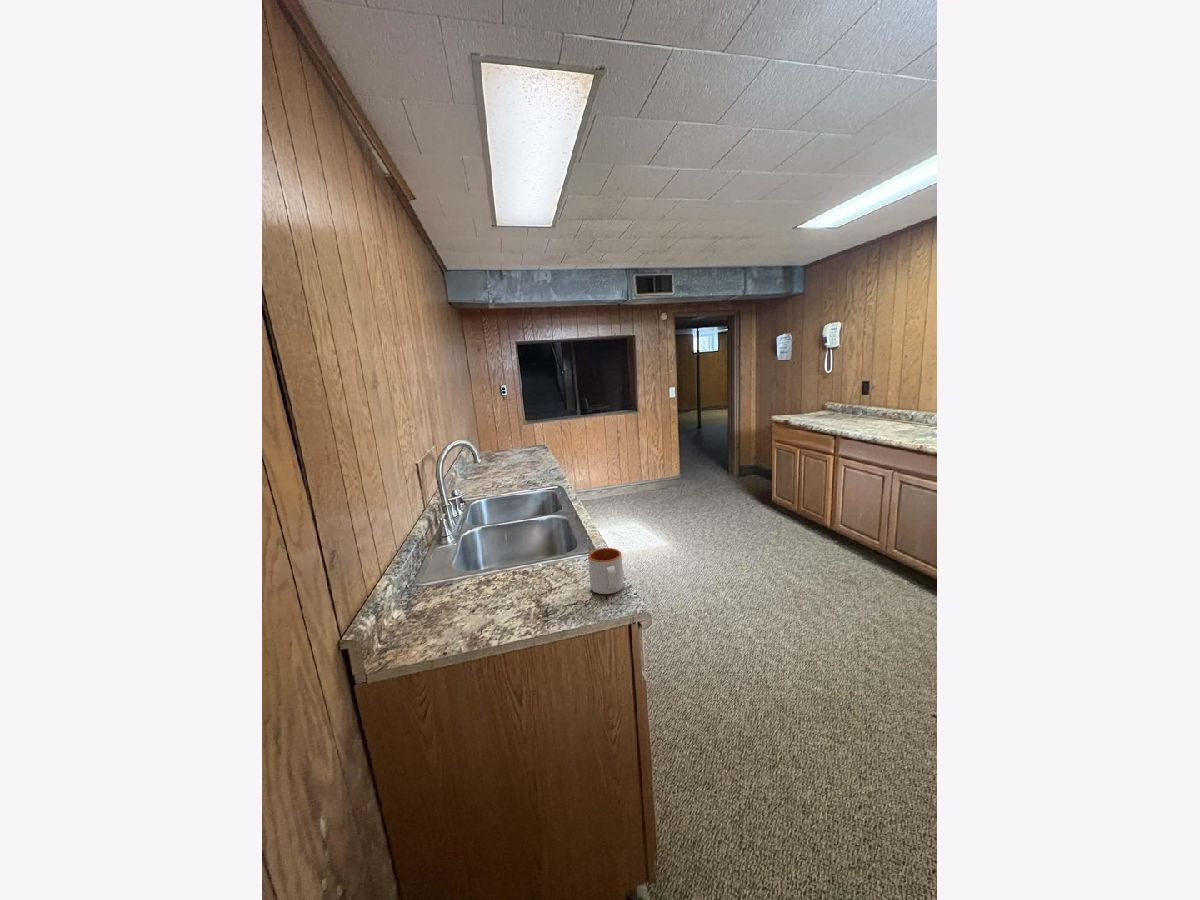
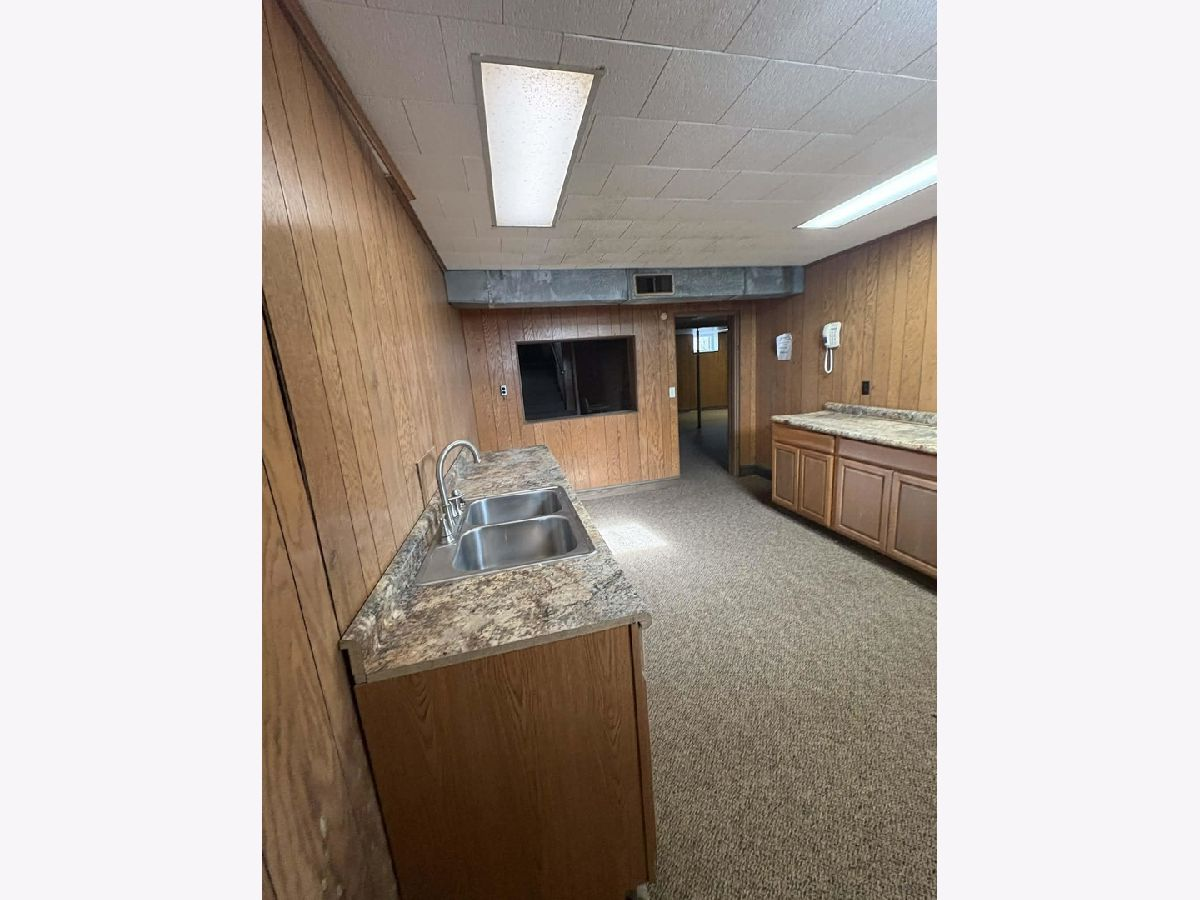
- mug (607, 572)
